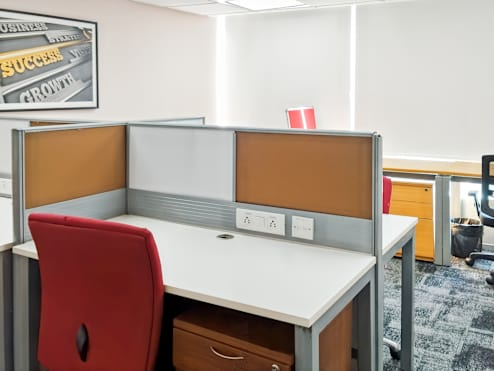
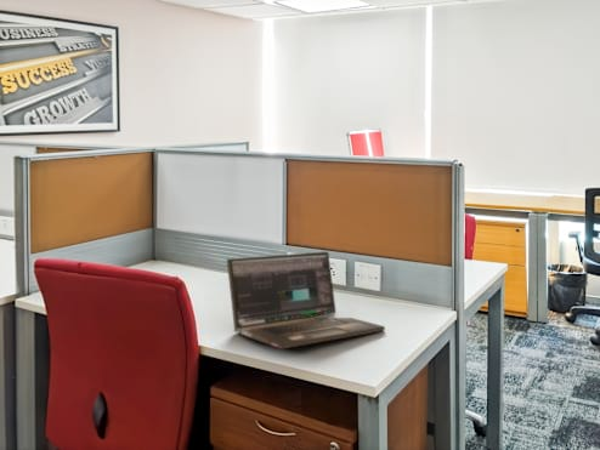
+ laptop (305, 294)
